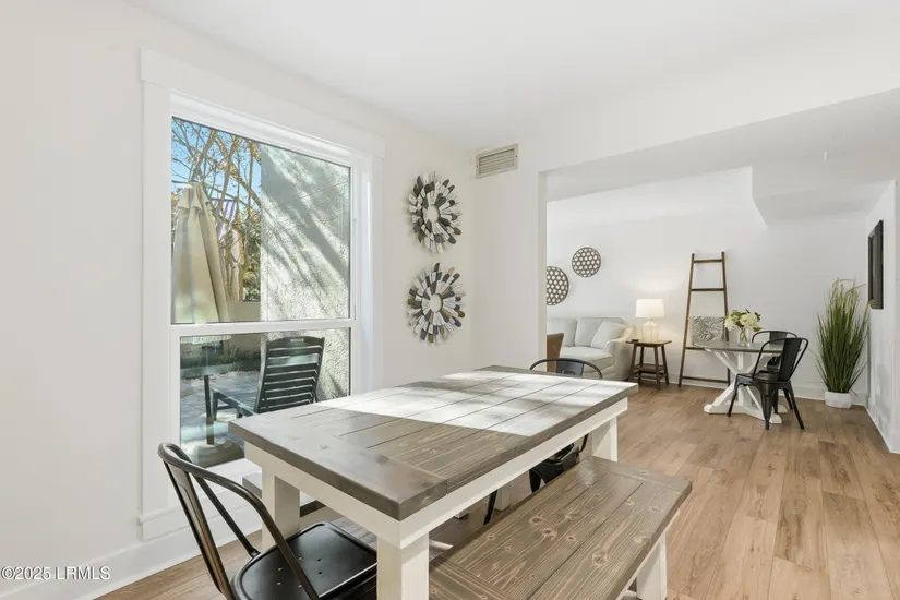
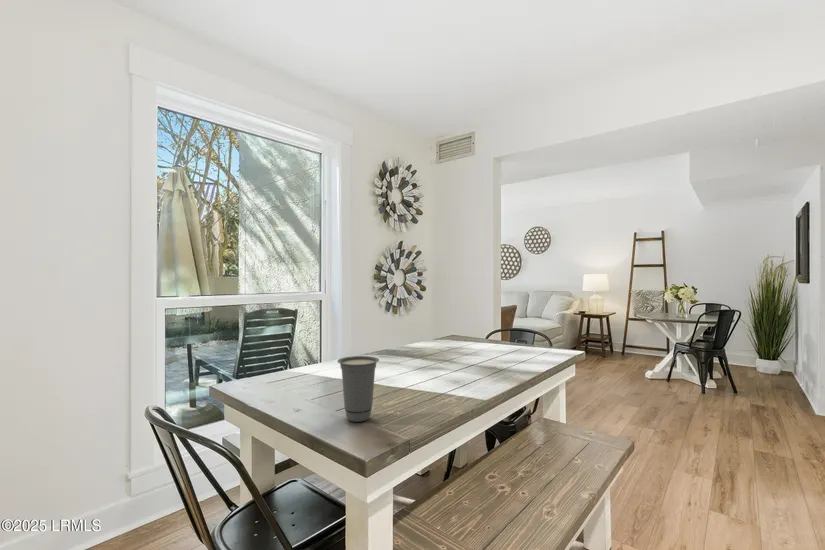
+ cup (358, 388)
